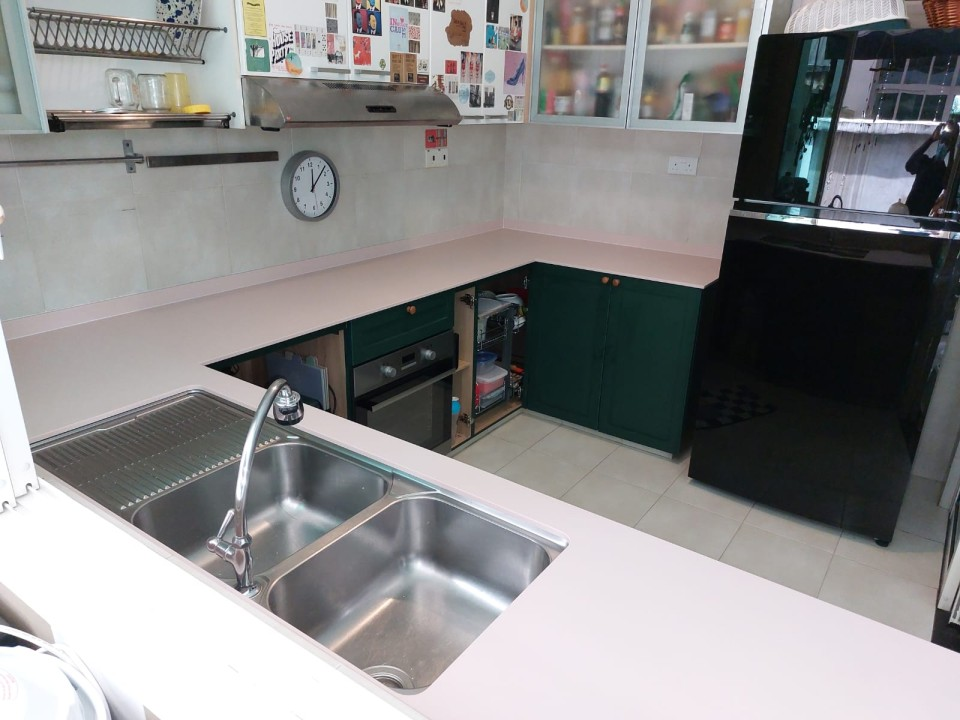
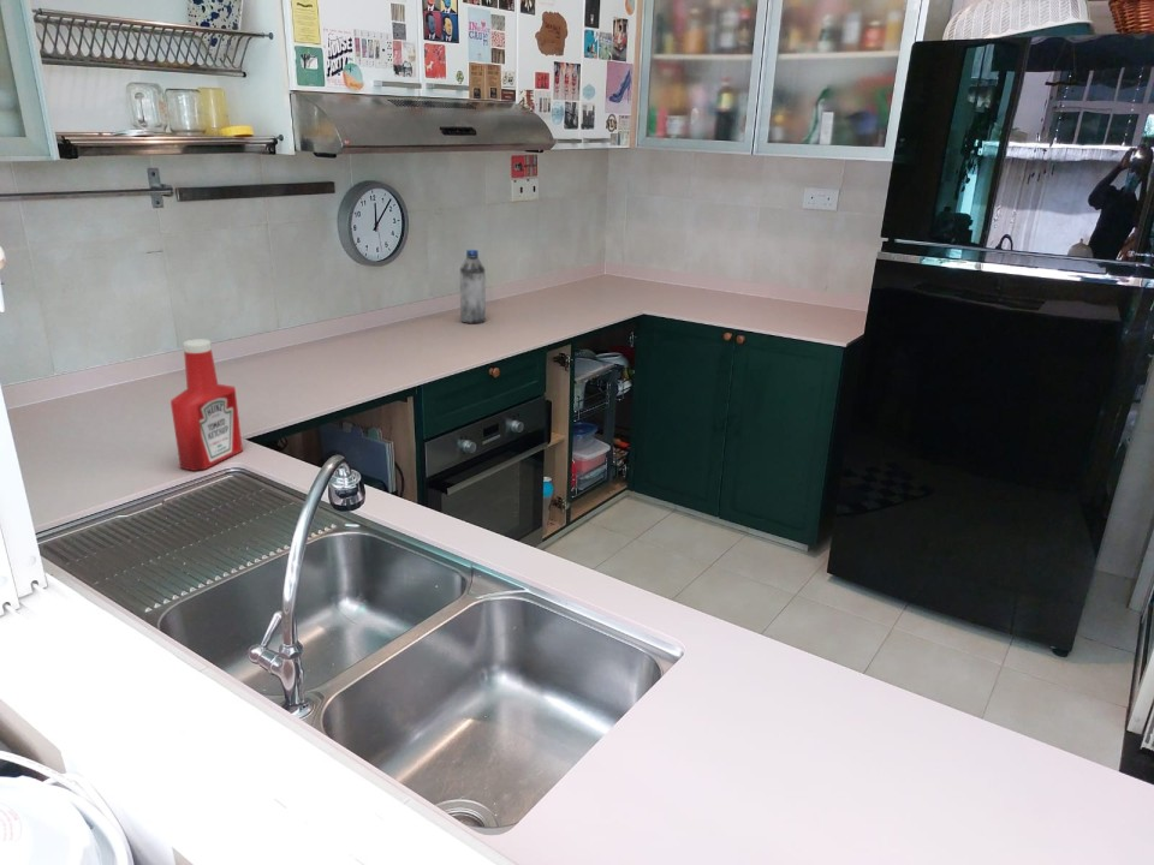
+ soap bottle (204, 401)
+ water bottle (472, 286)
